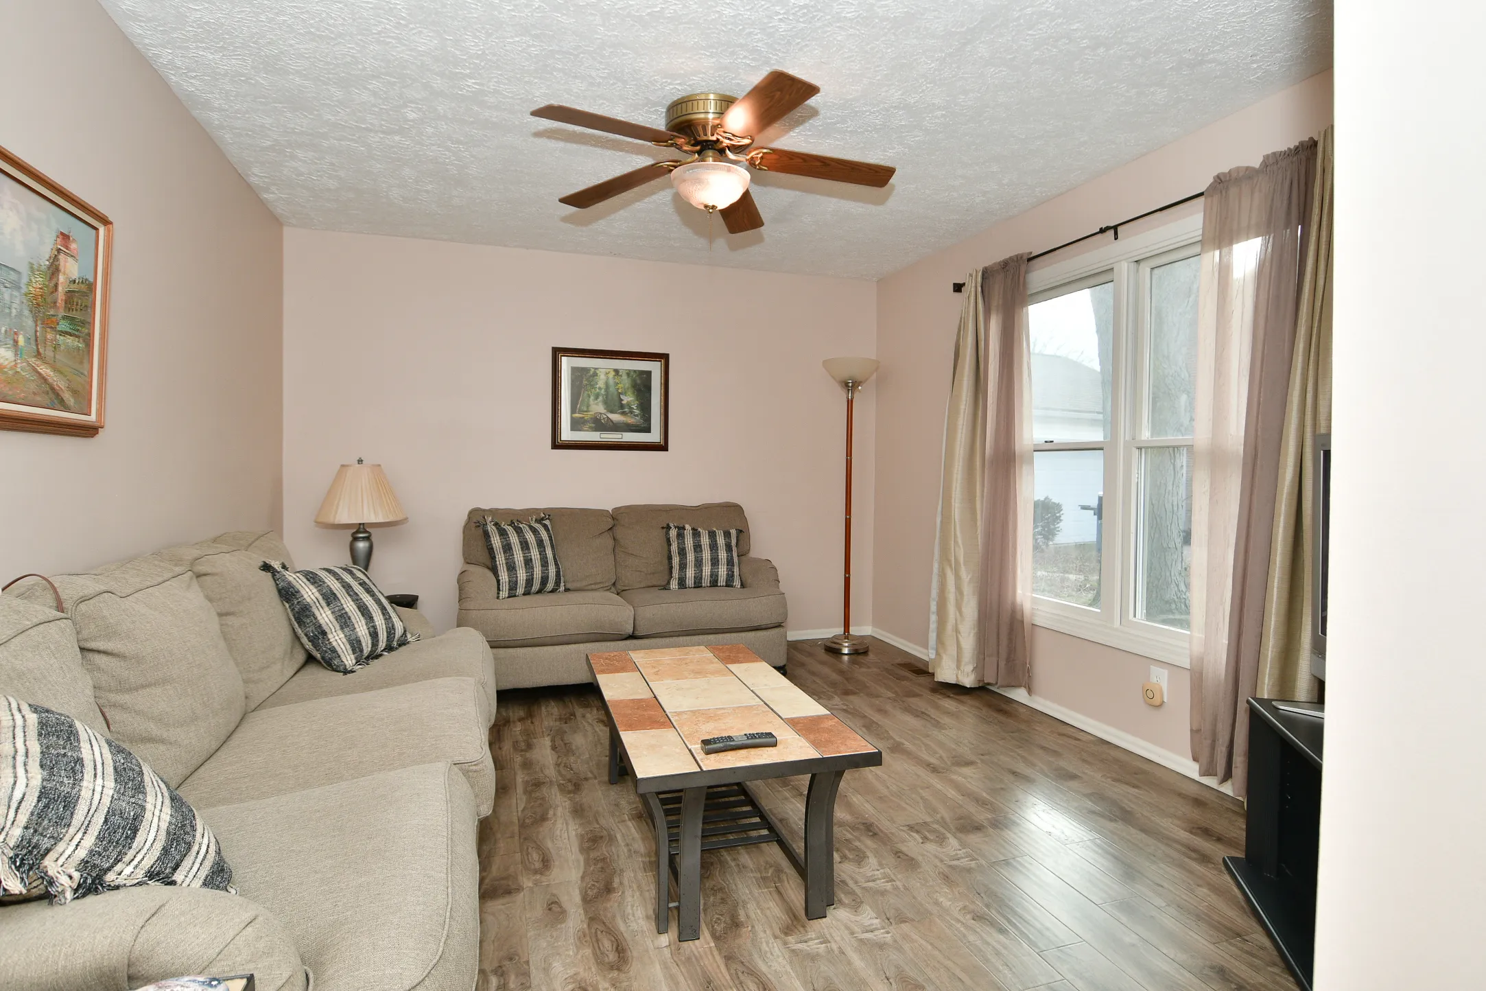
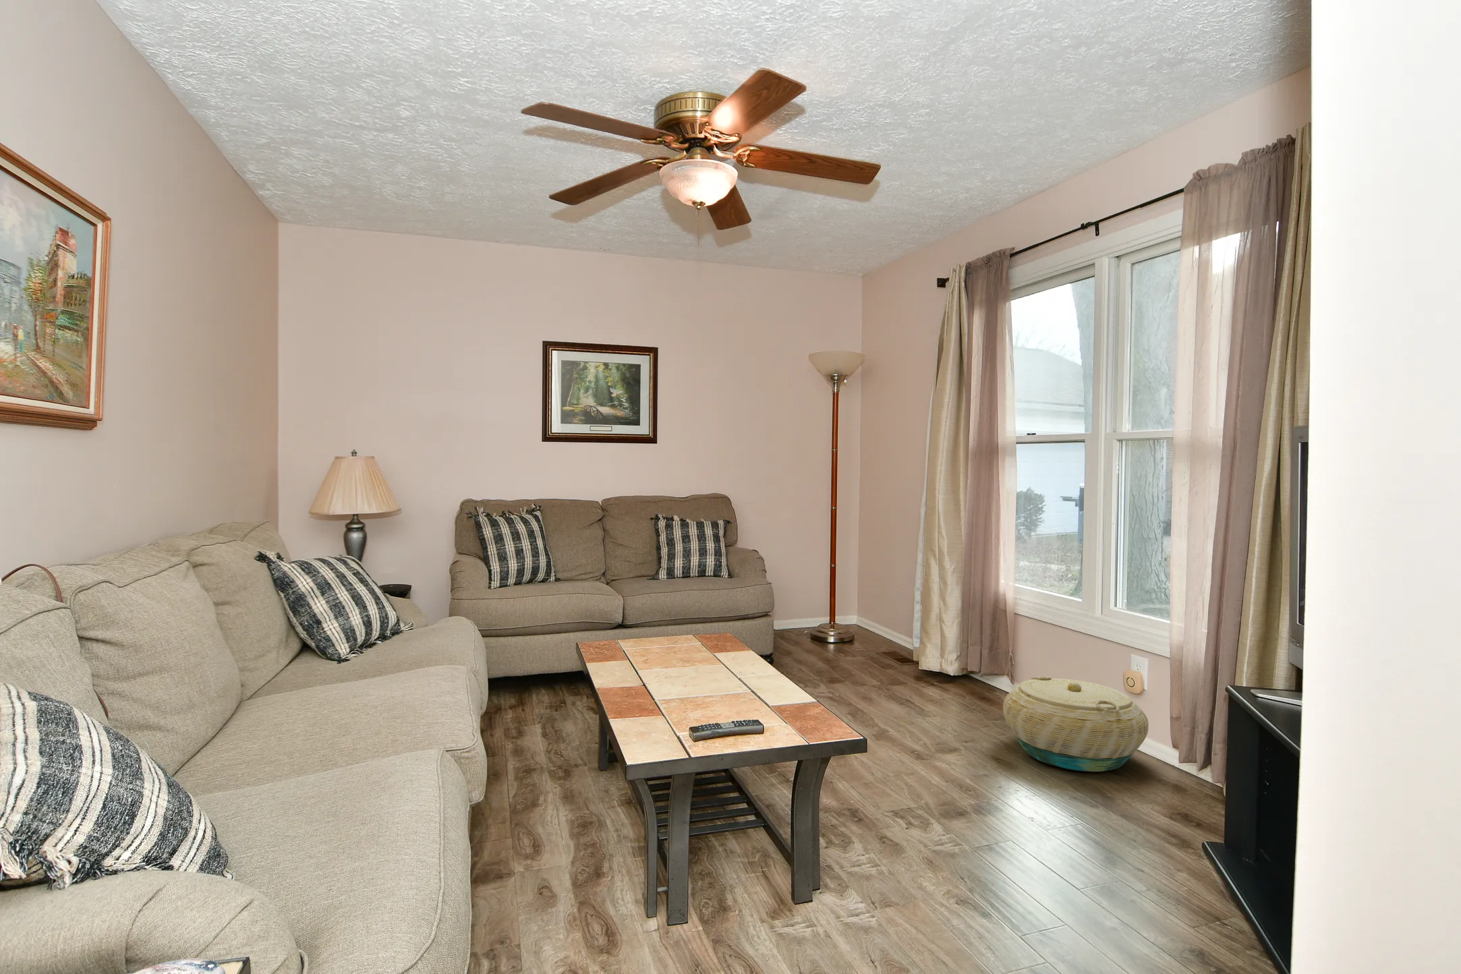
+ basket (1073, 719)
